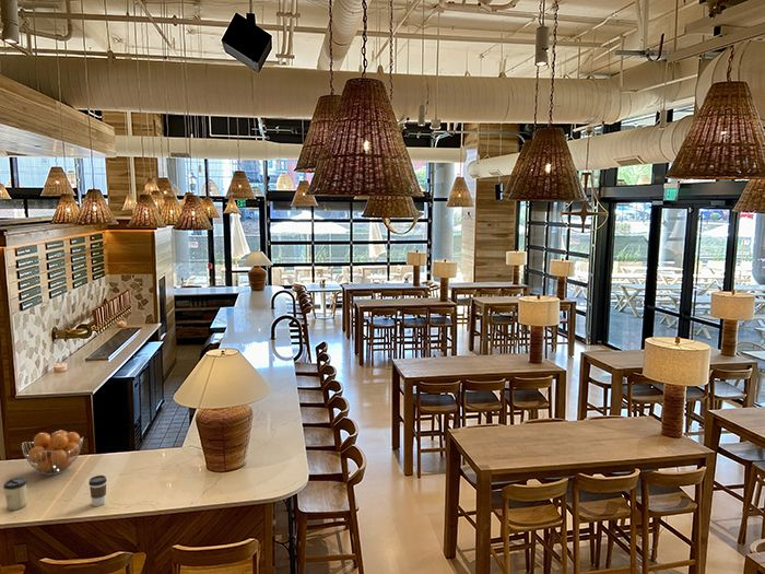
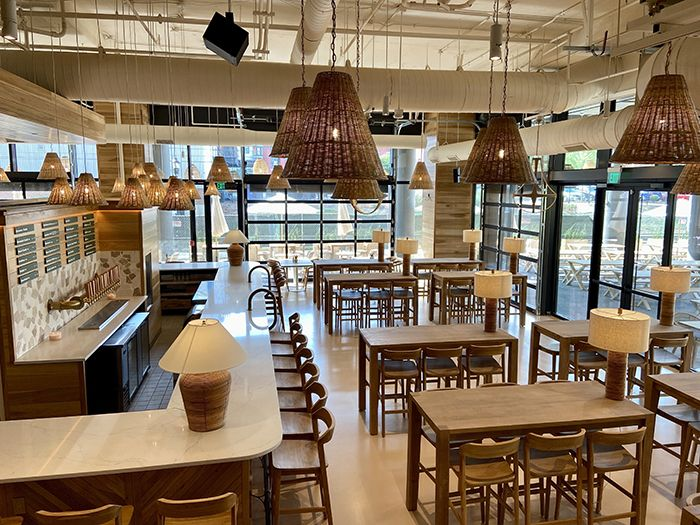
- coffee cup (97, 491)
- fruit basket (54, 452)
- cup (15, 493)
